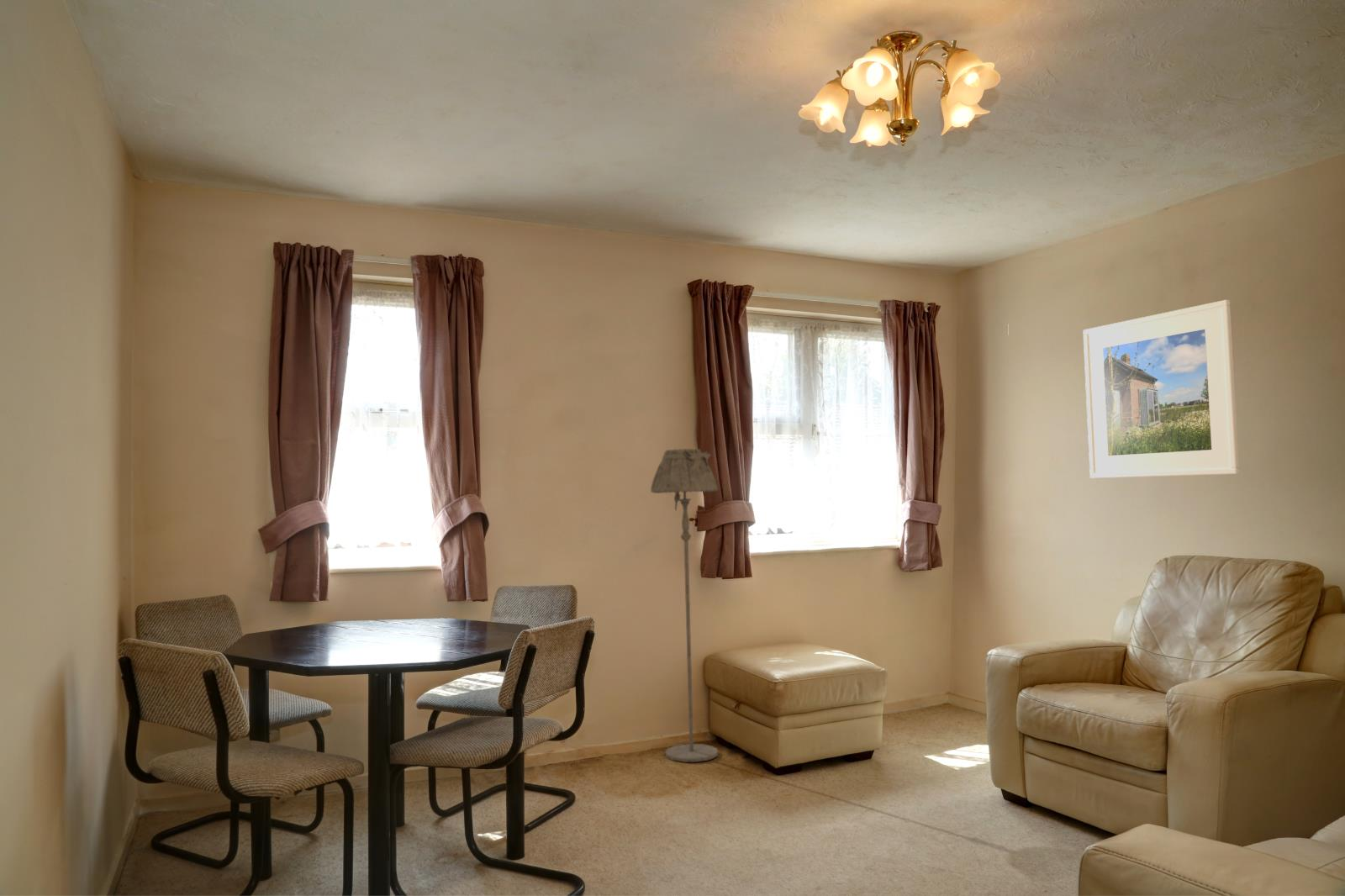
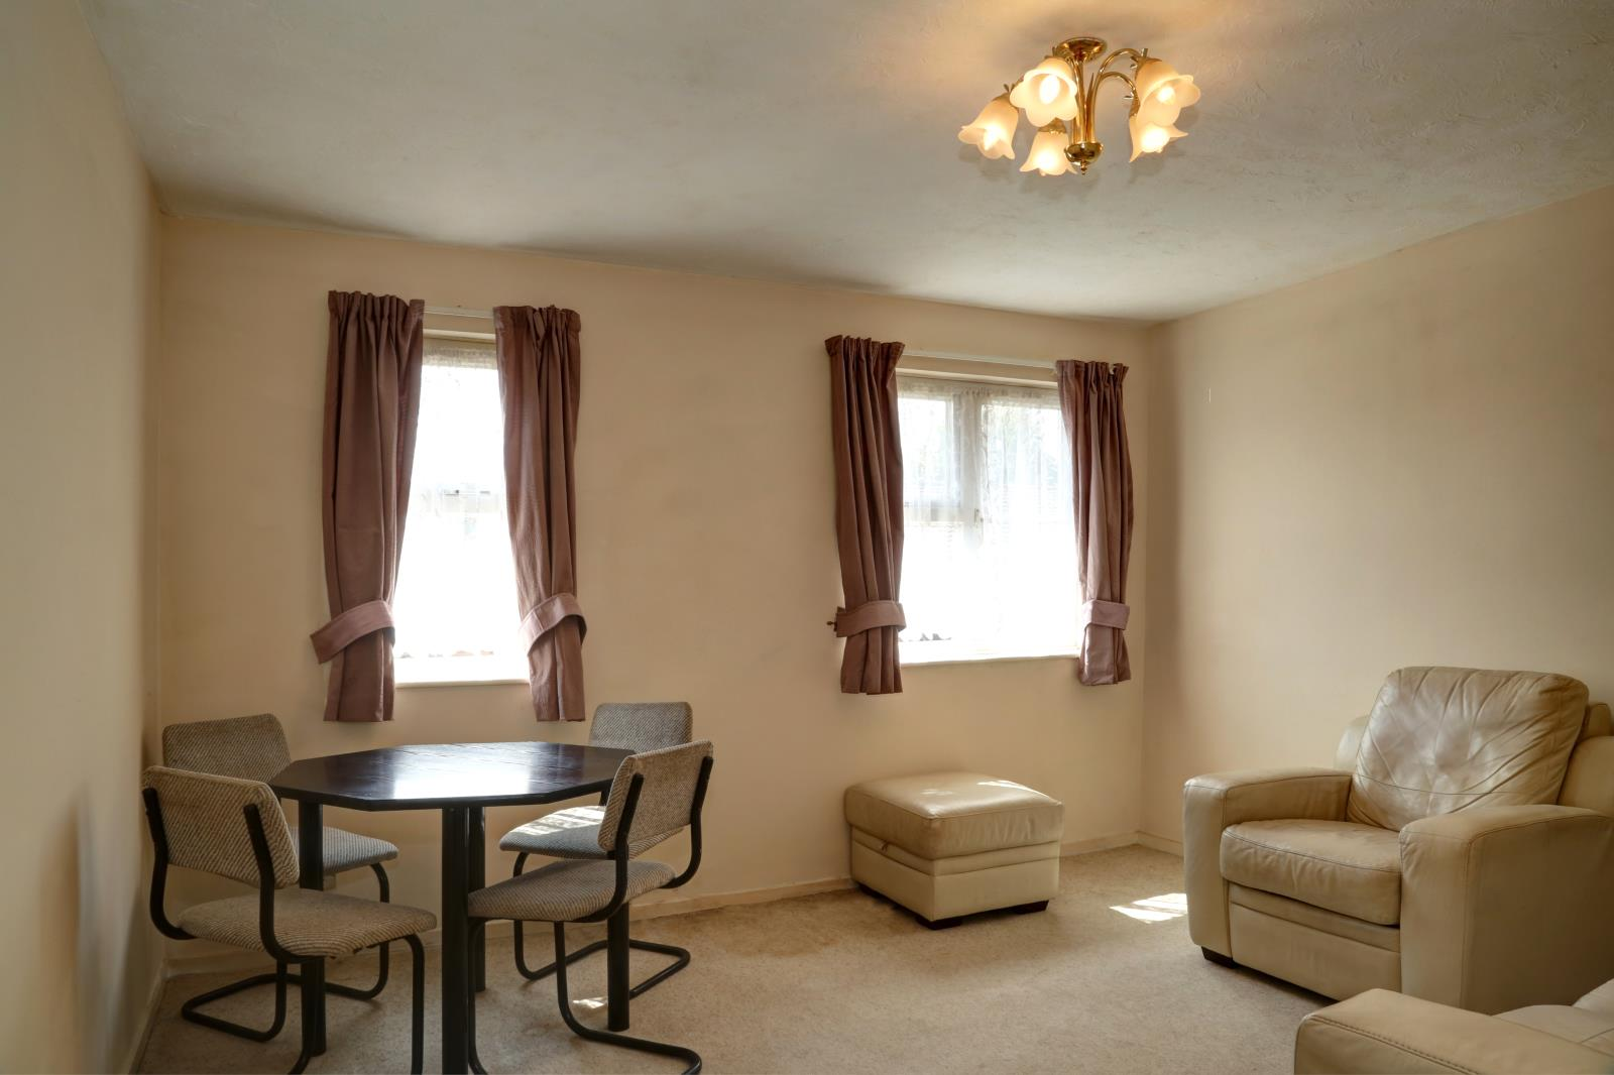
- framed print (1154, 395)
- floor lamp (687, 600)
